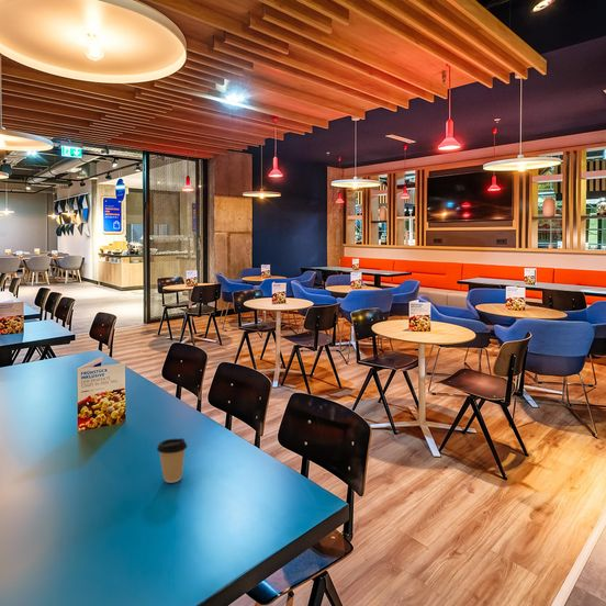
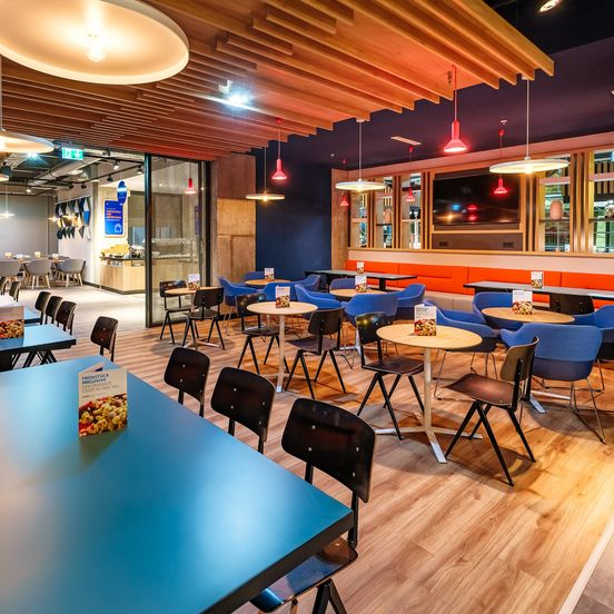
- coffee cup (172, 460)
